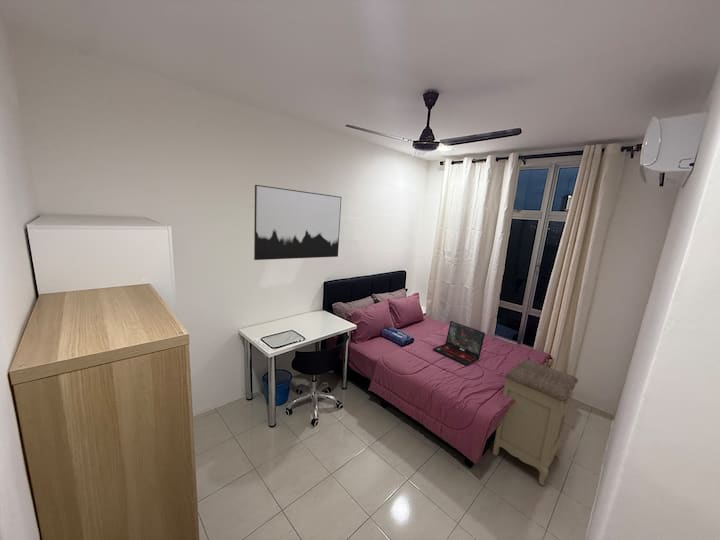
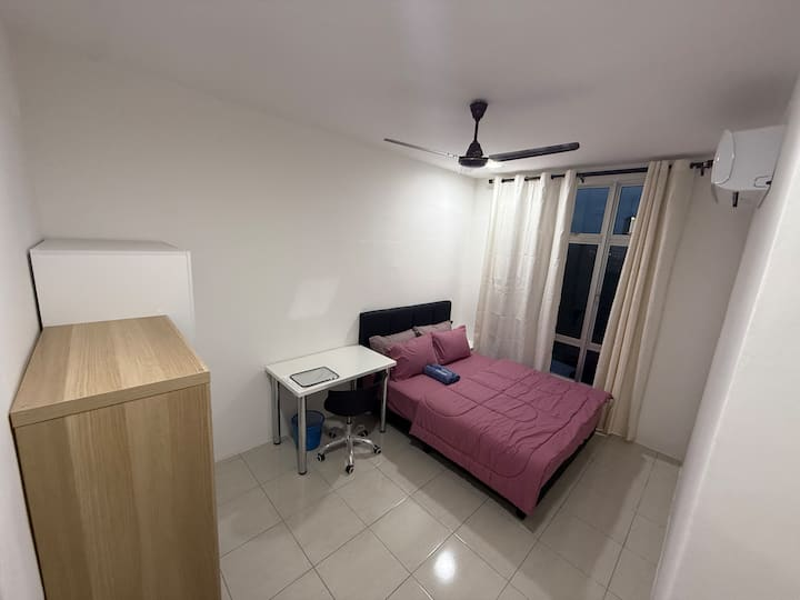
- wall art (301, 225)
- laptop (458, 341)
- nightstand (538, 418)
